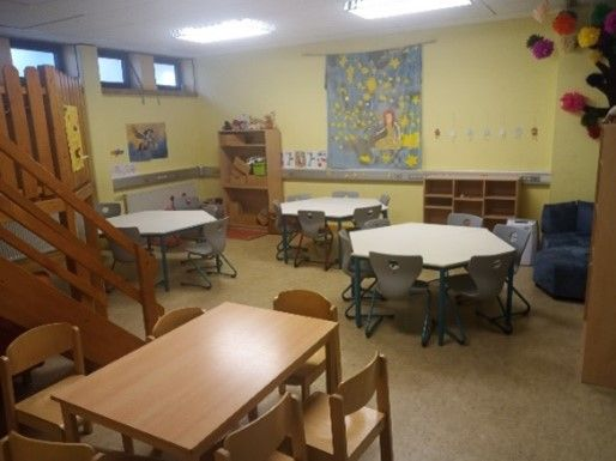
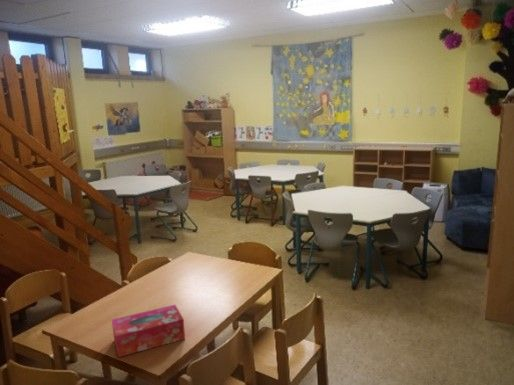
+ tissue box (148, 329)
